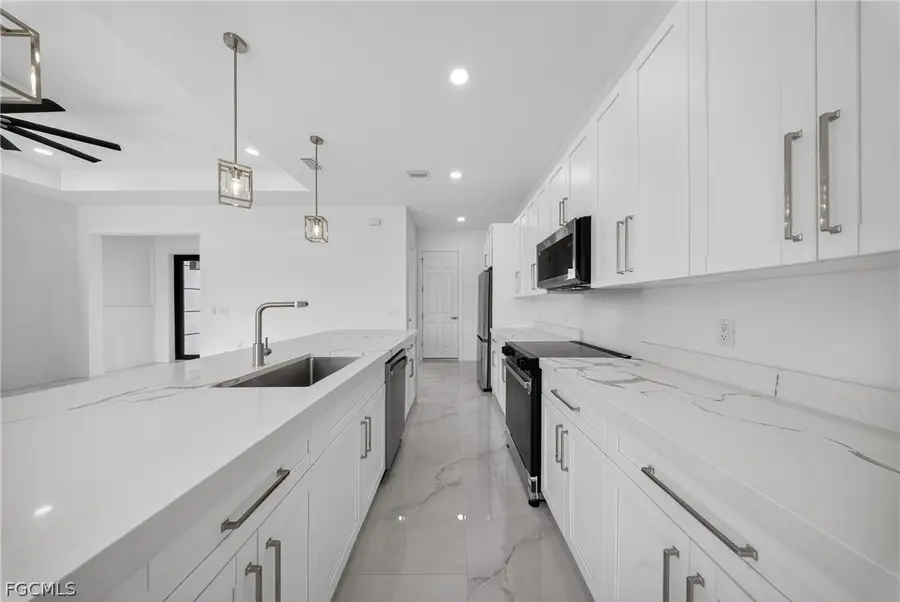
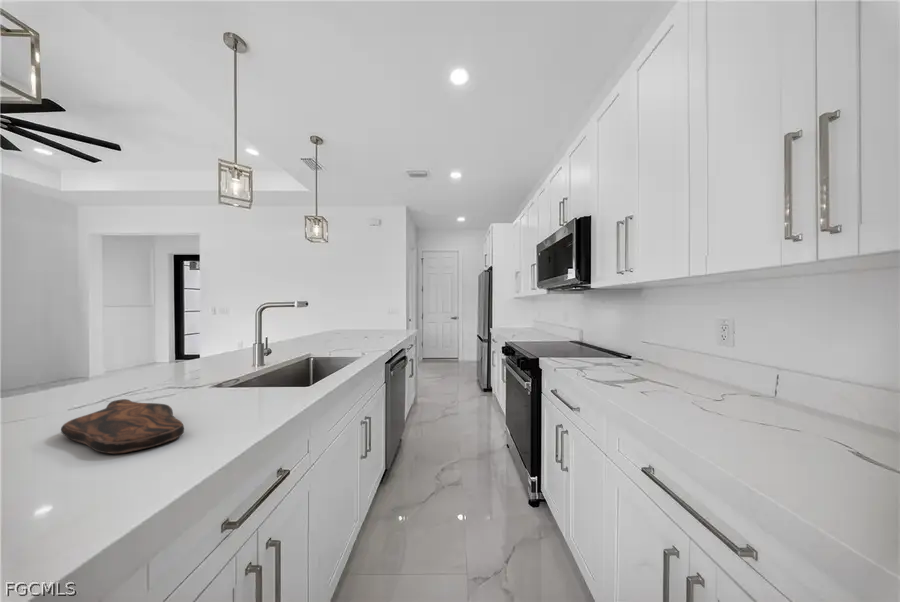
+ cutting board (122, 421)
